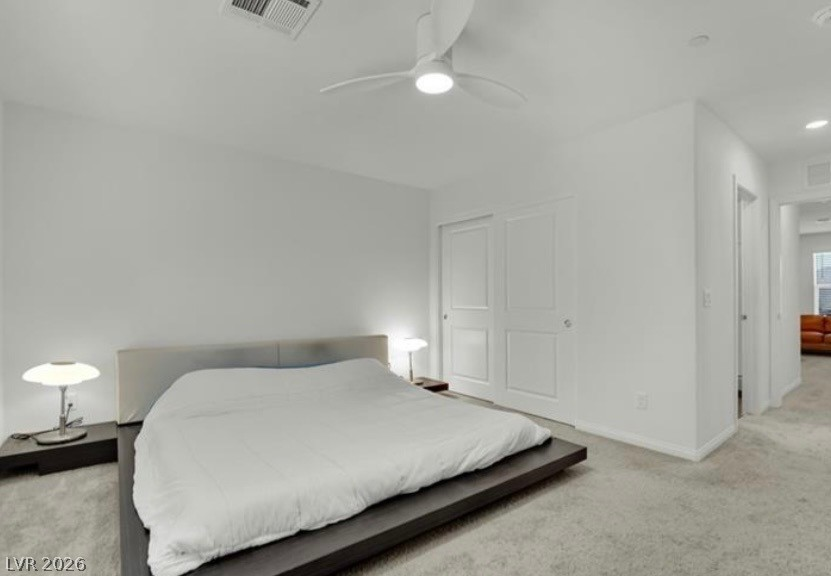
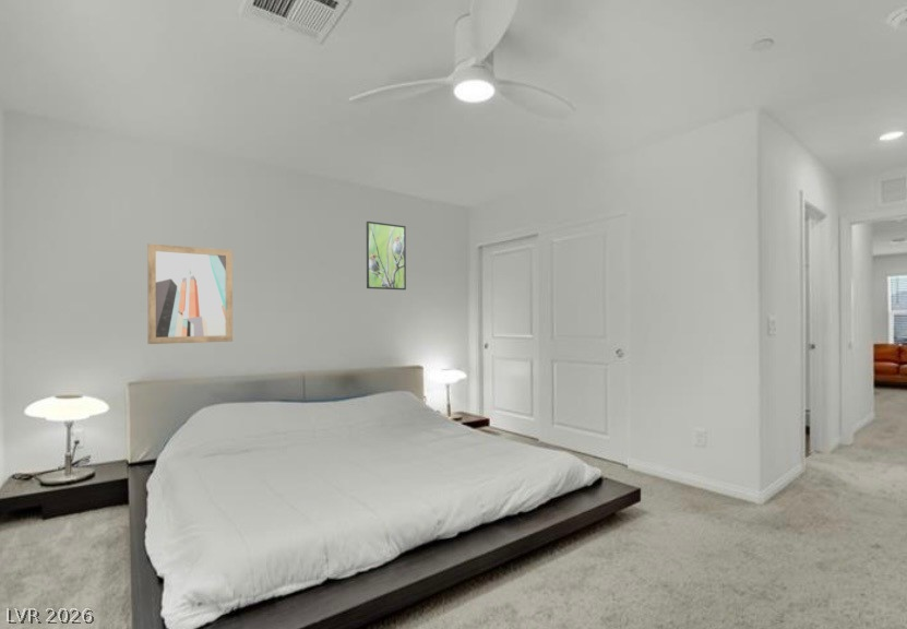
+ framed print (386, 256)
+ wall art (192, 295)
